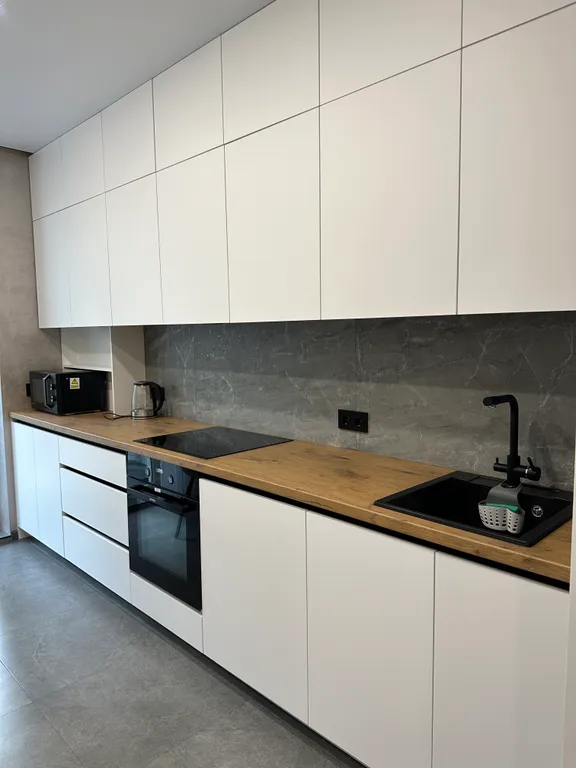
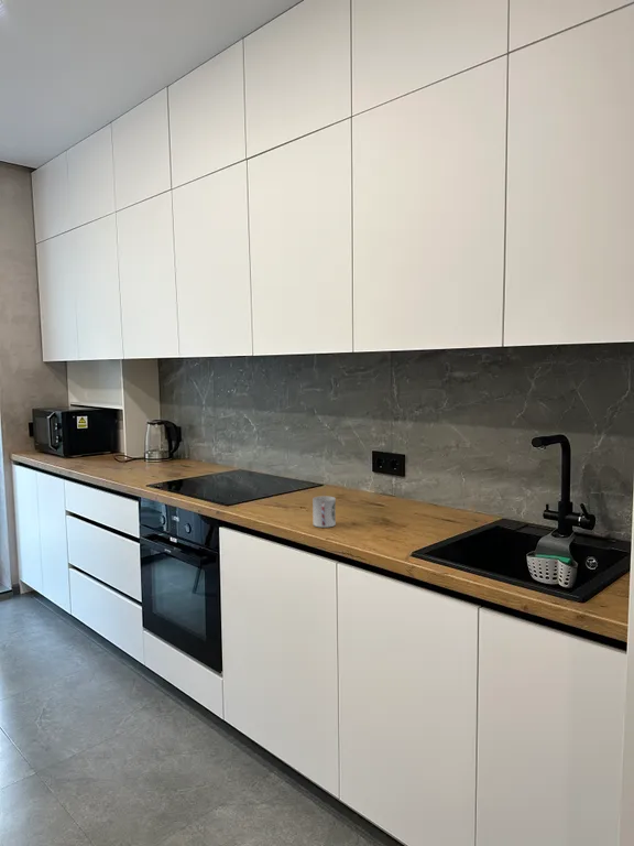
+ cup (324, 512)
